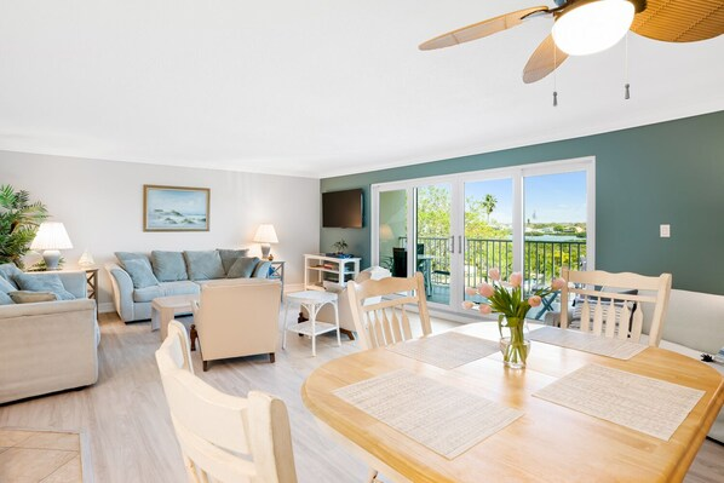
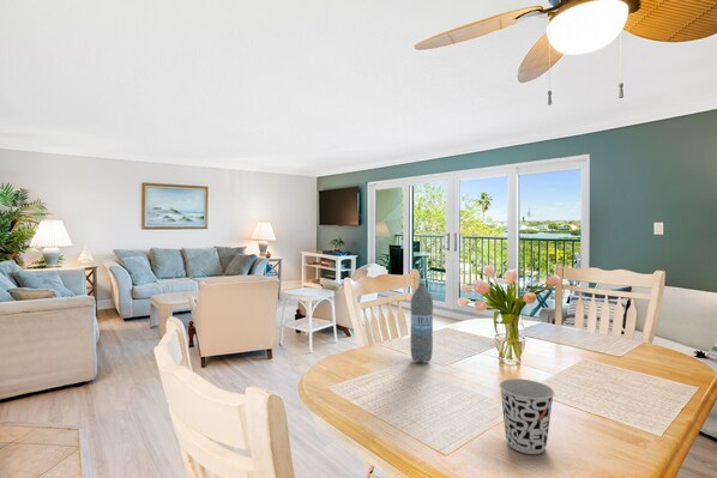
+ water bottle (421, 320)
+ cup (525, 416)
